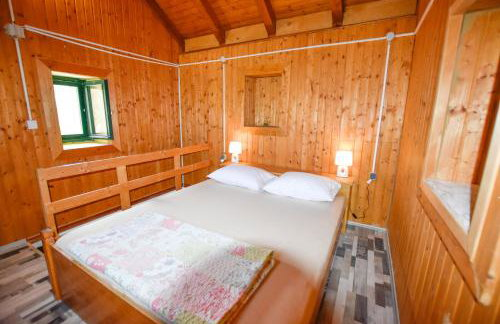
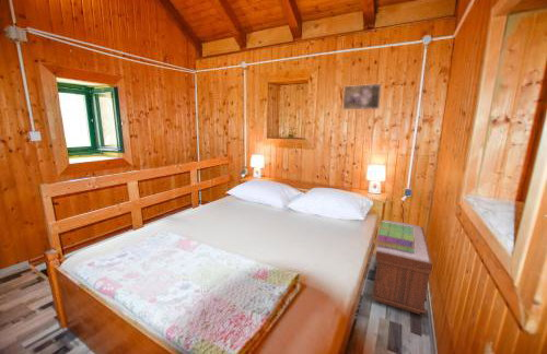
+ stack of books (395, 235)
+ bench (398, 259)
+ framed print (361, 97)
